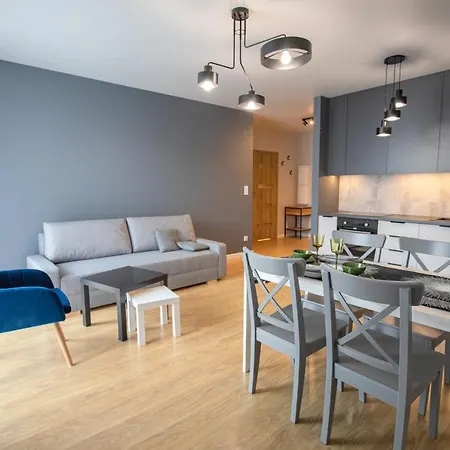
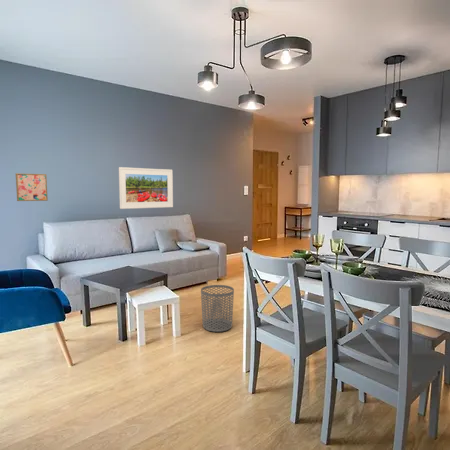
+ waste bin (217, 307)
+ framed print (147, 188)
+ wall art (31, 187)
